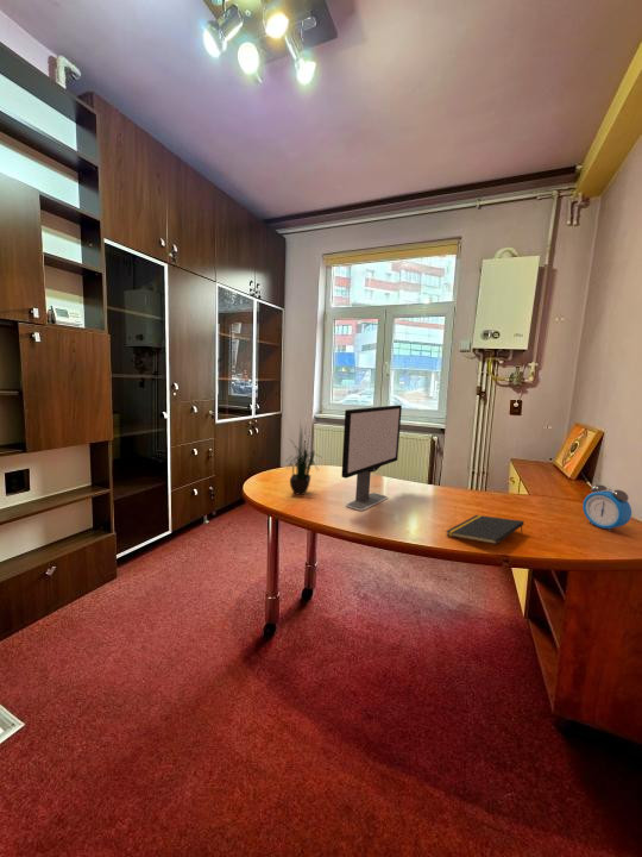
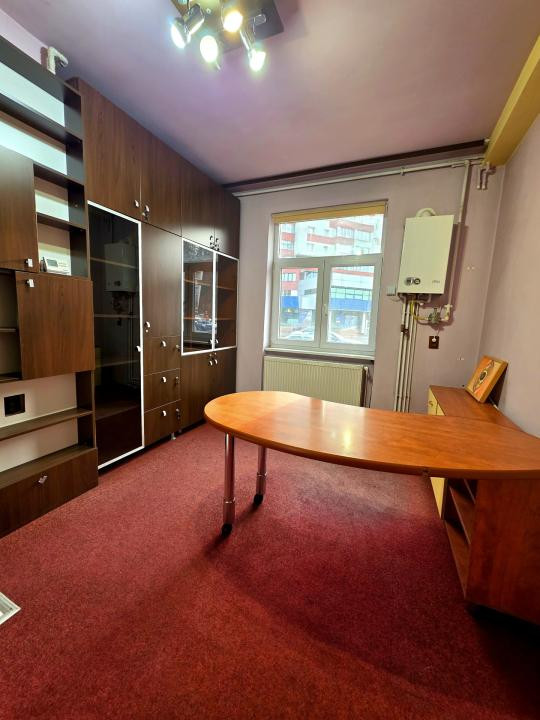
- notepad (485, 527)
- computer monitor (371, 455)
- alarm clock (606, 507)
- potted plant (303, 453)
